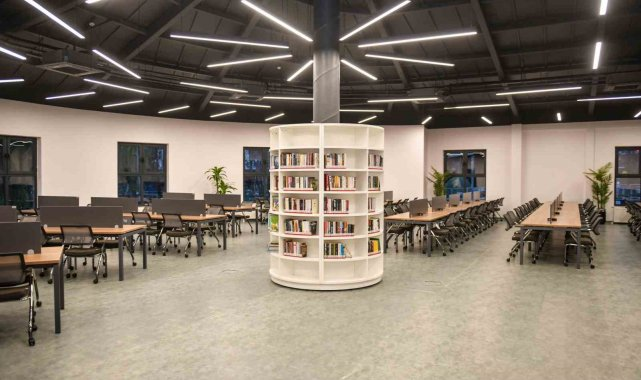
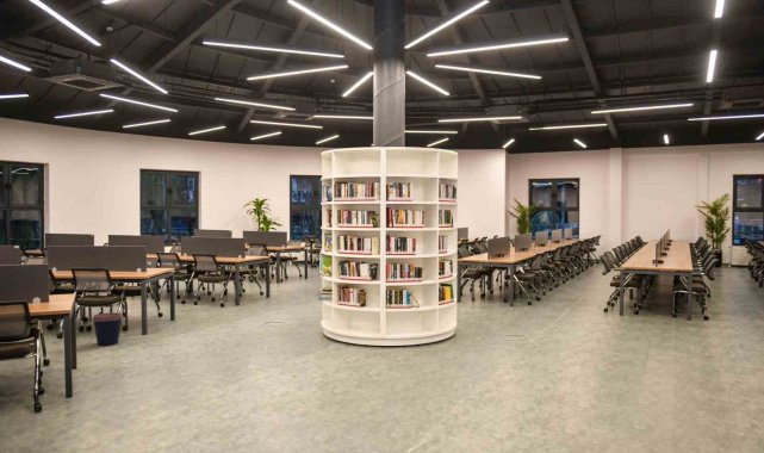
+ coffee cup (107, 329)
